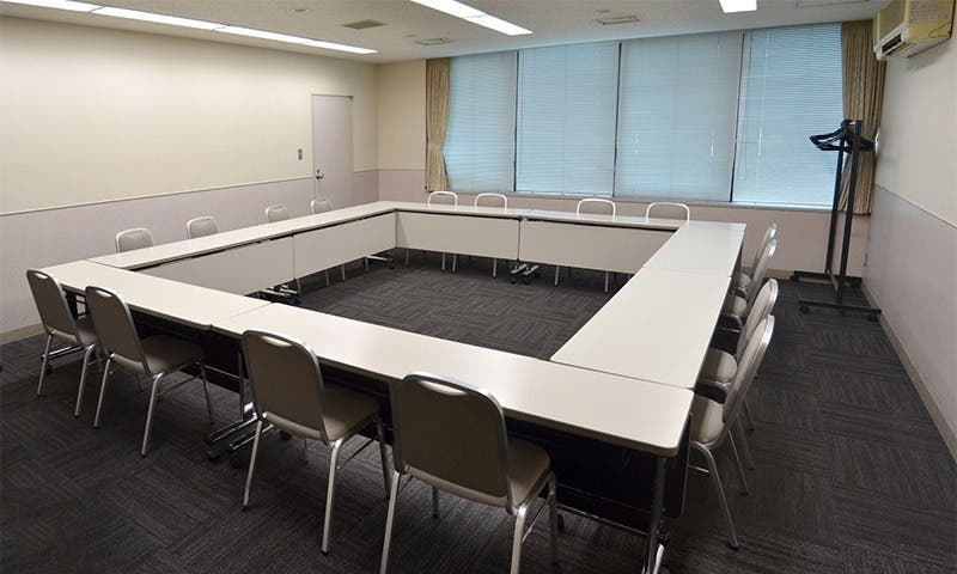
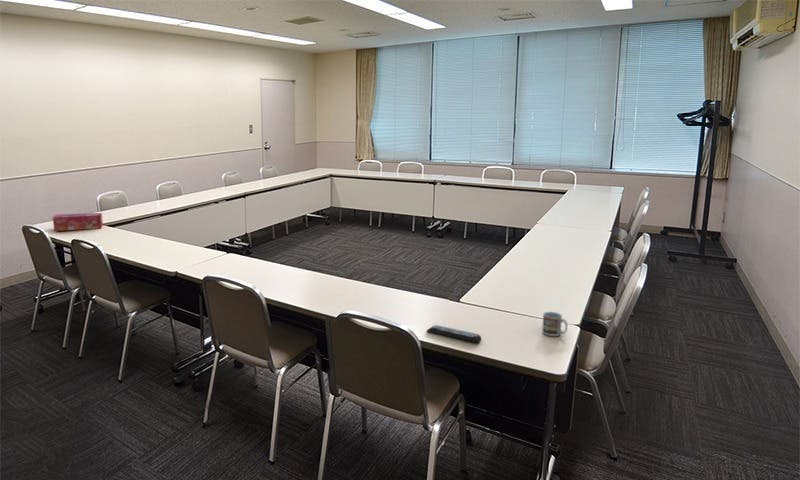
+ cup (555, 324)
+ tissue box (78, 221)
+ remote control (453, 333)
